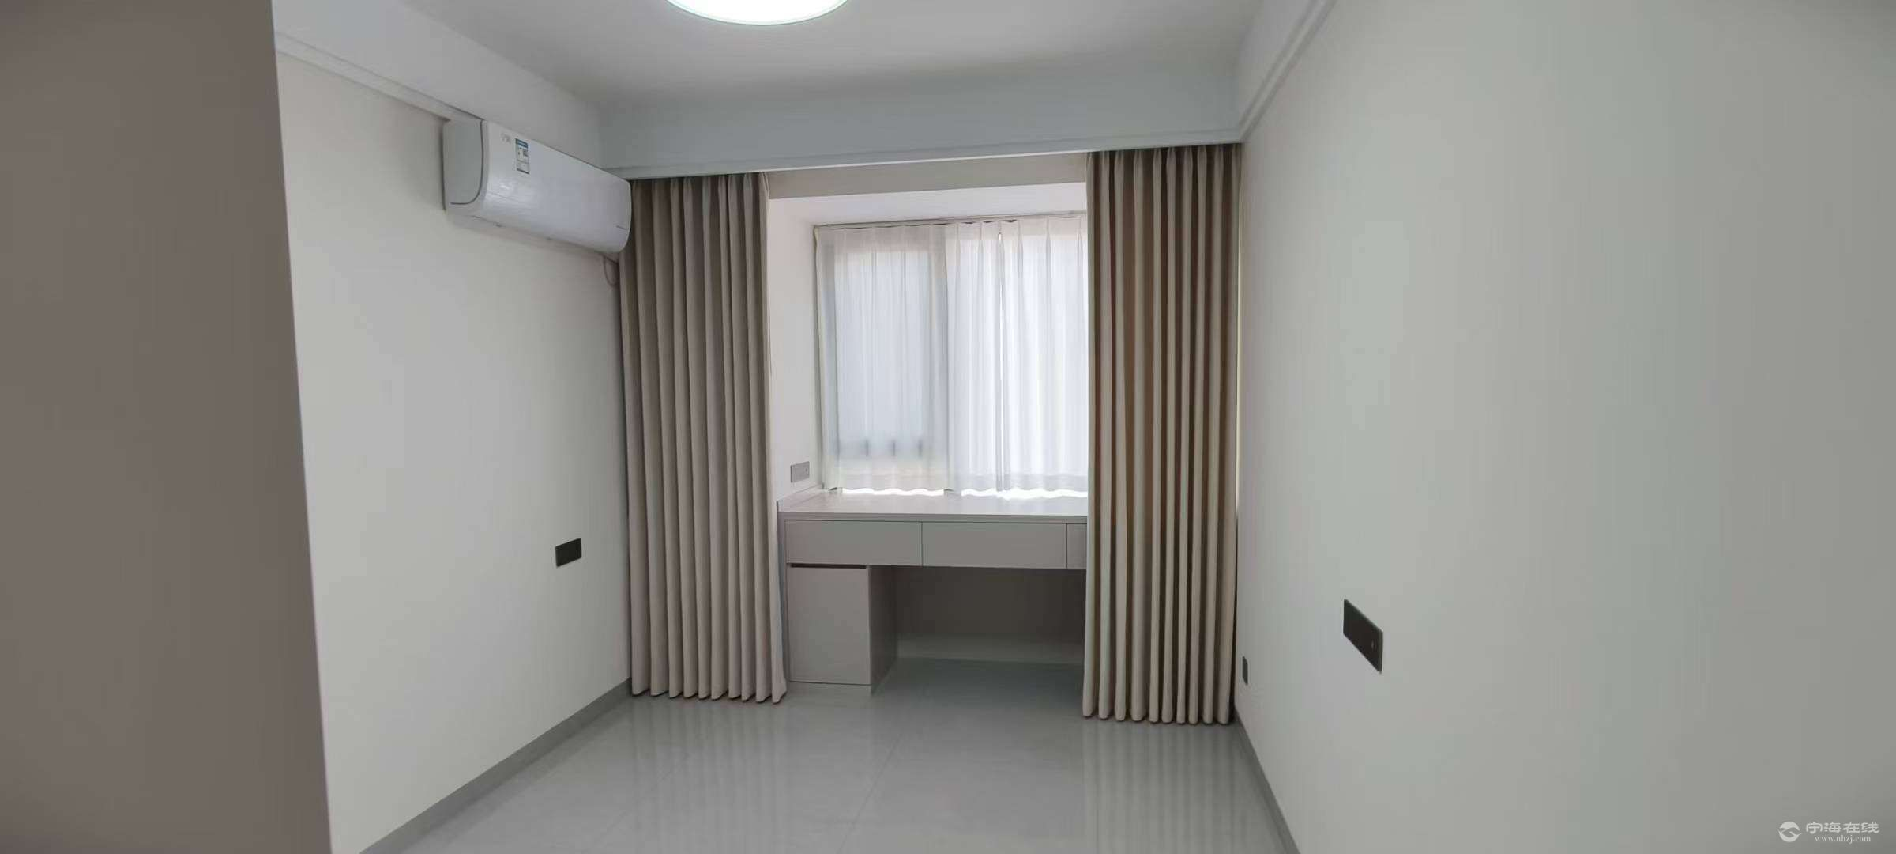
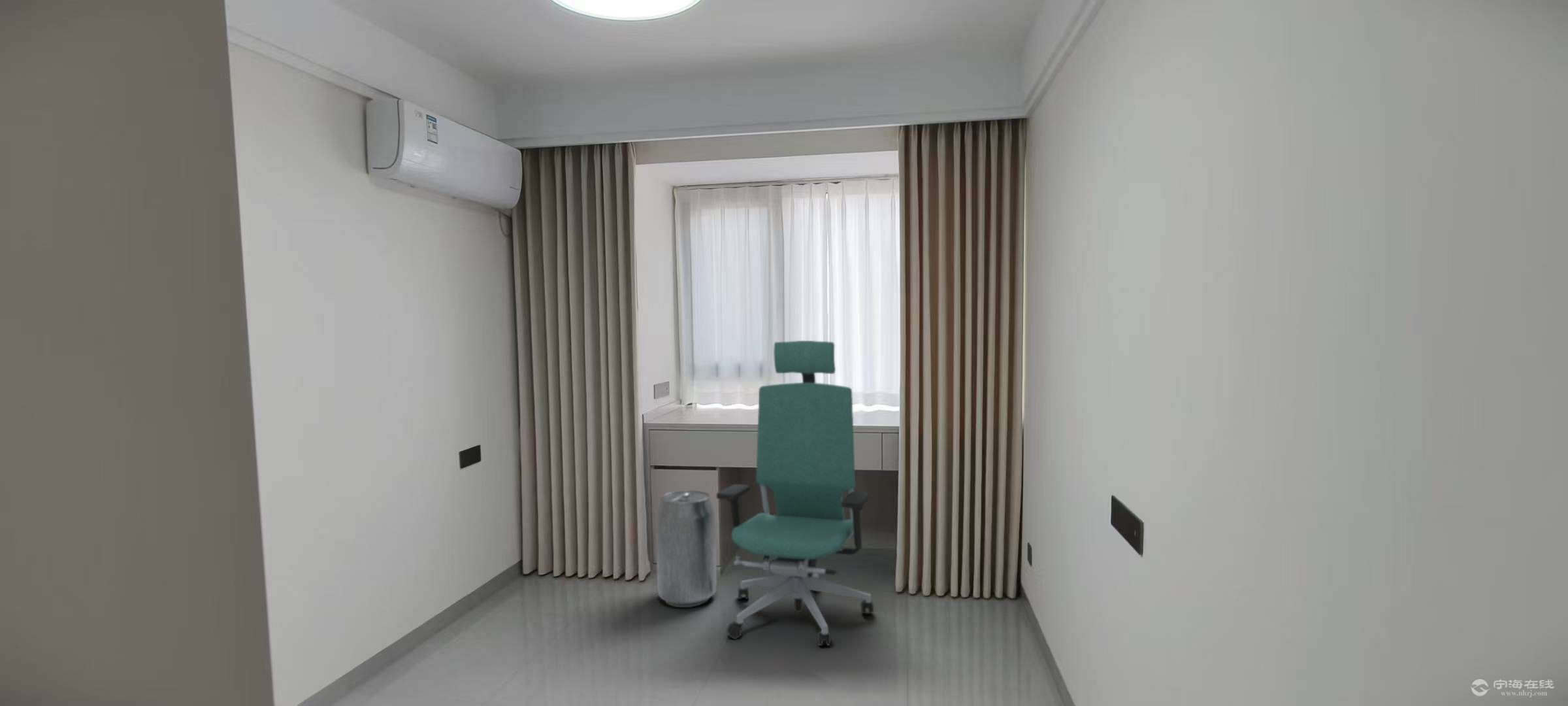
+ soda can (686, 547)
+ chair (797, 479)
